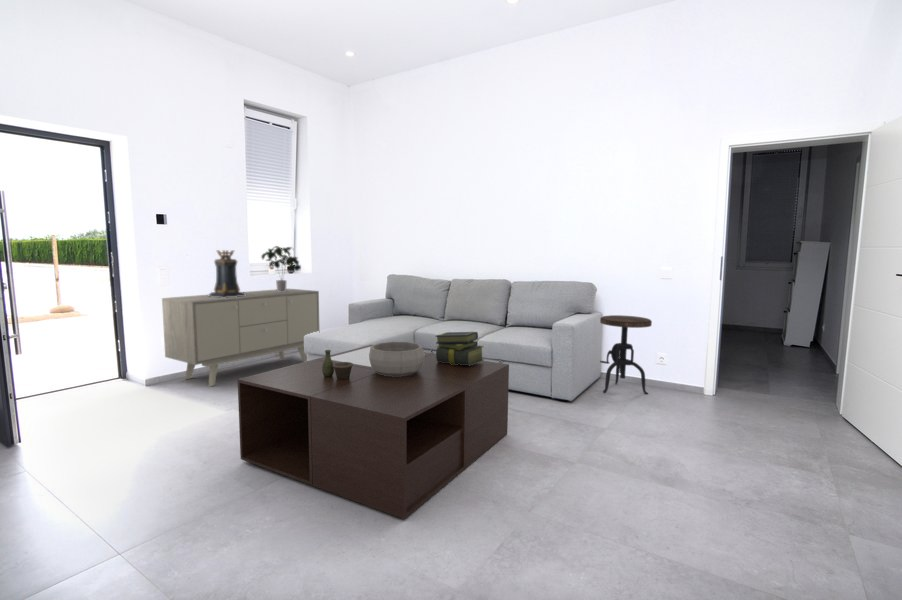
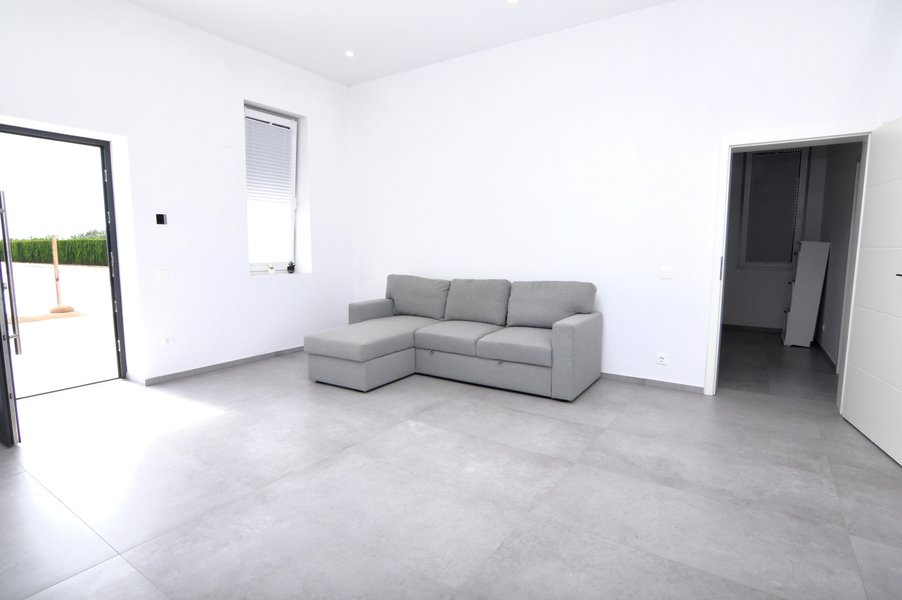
- pedestal (226, 273)
- potted plant (284, 270)
- side table (624, 354)
- sideboard (249, 332)
- vase (337, 365)
- decorative bowl (396, 360)
- coffee table (383, 409)
- stack of books (457, 348)
